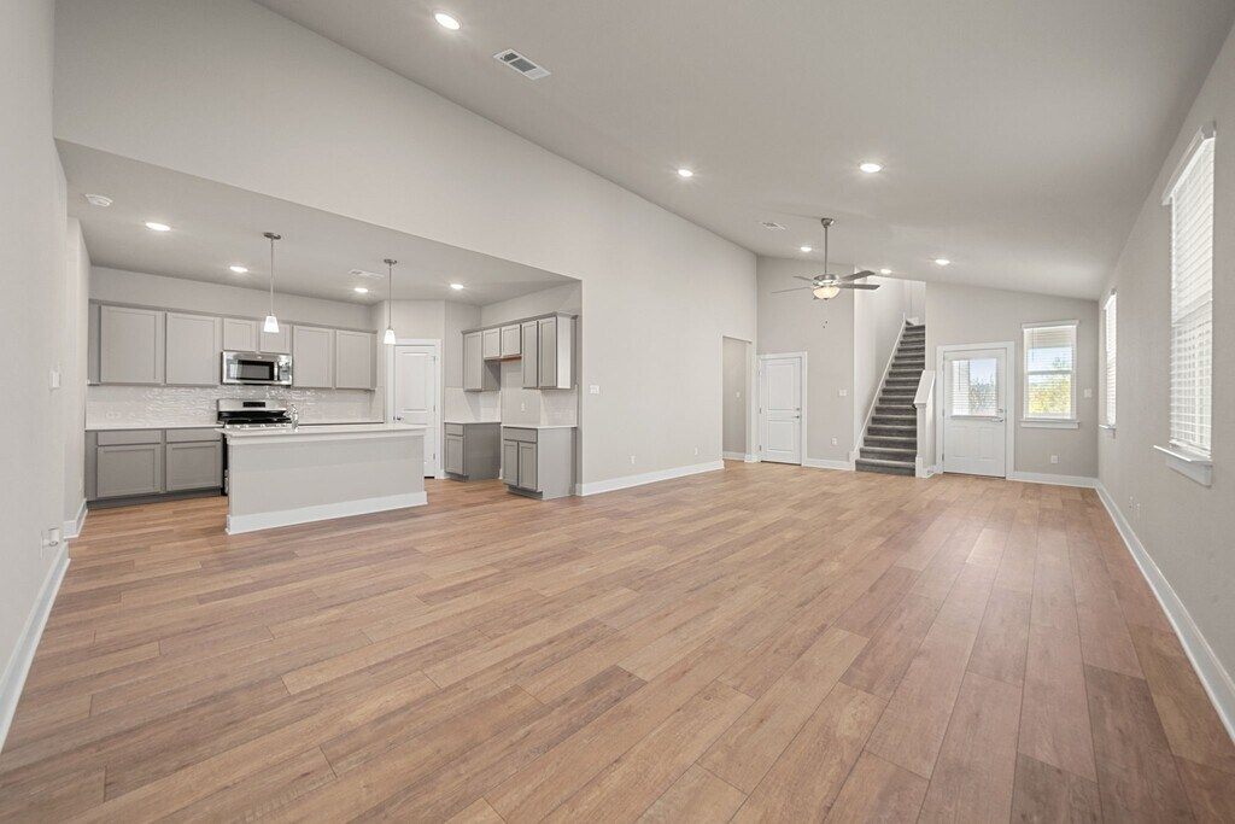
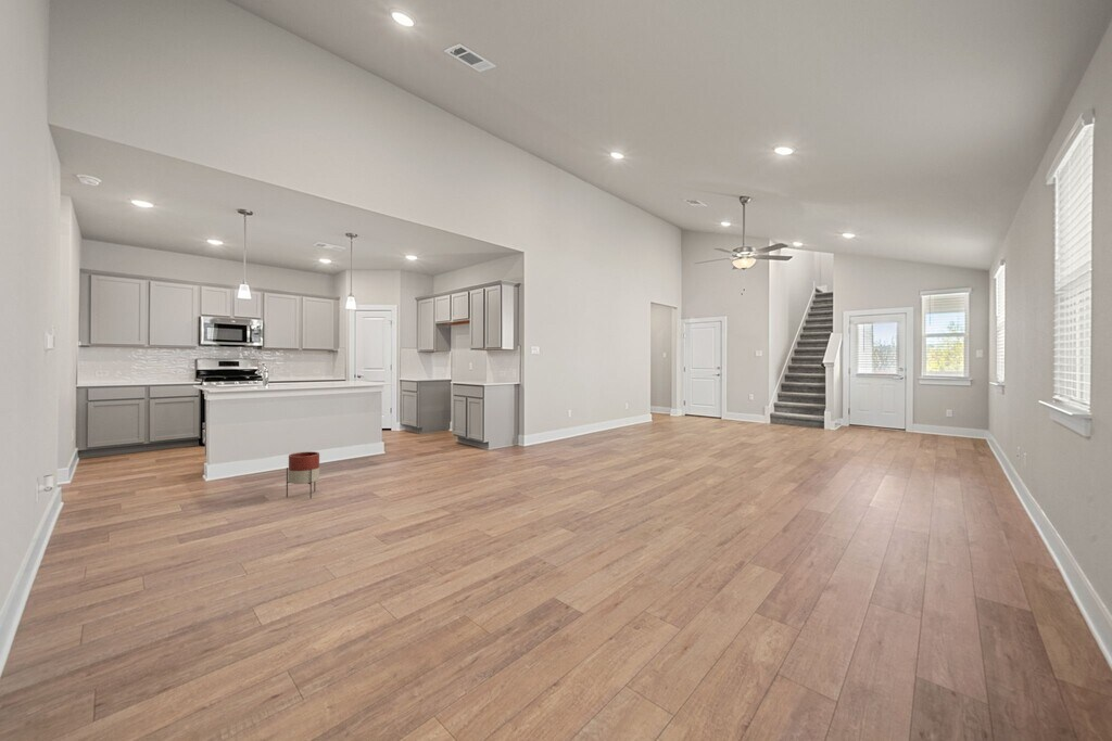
+ planter (304, 474)
